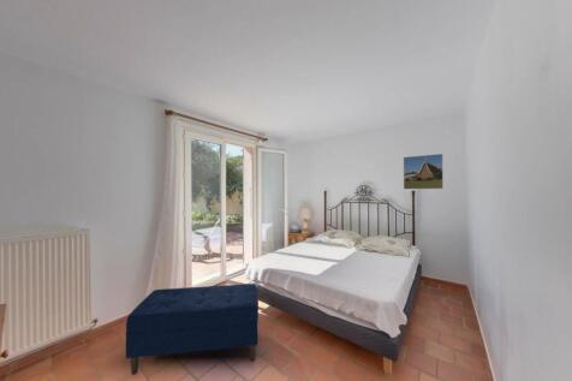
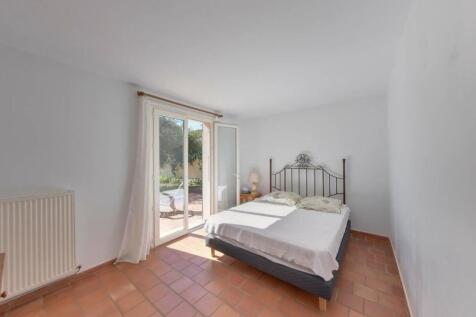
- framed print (422, 172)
- bench (201, 323)
